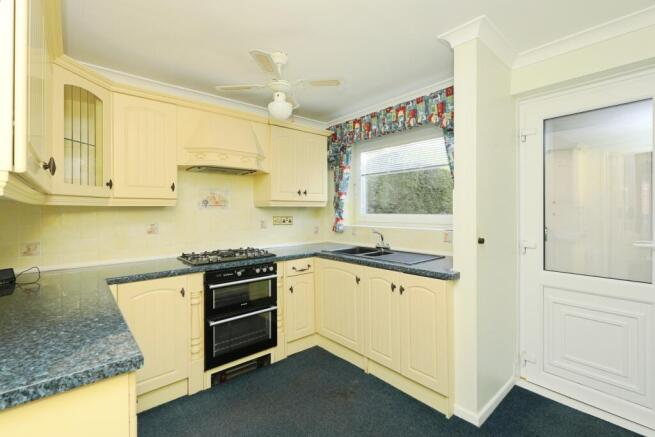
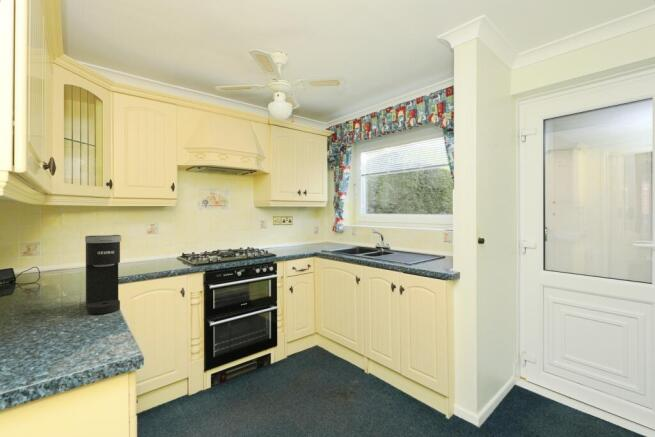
+ coffee maker (102, 270)
